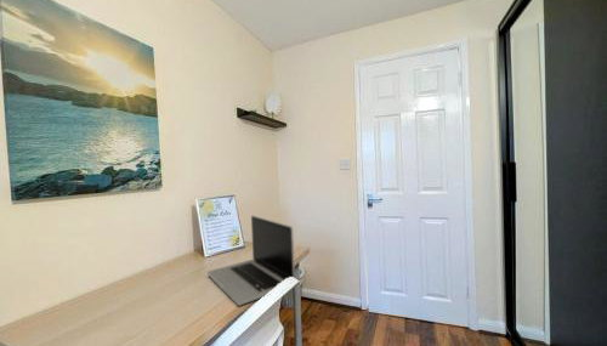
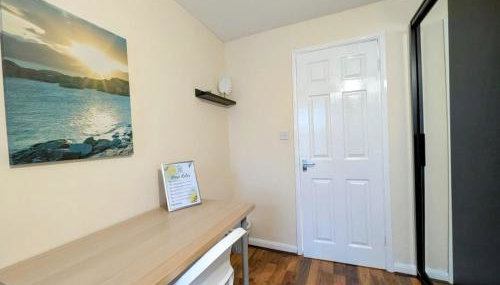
- laptop (253, 253)
